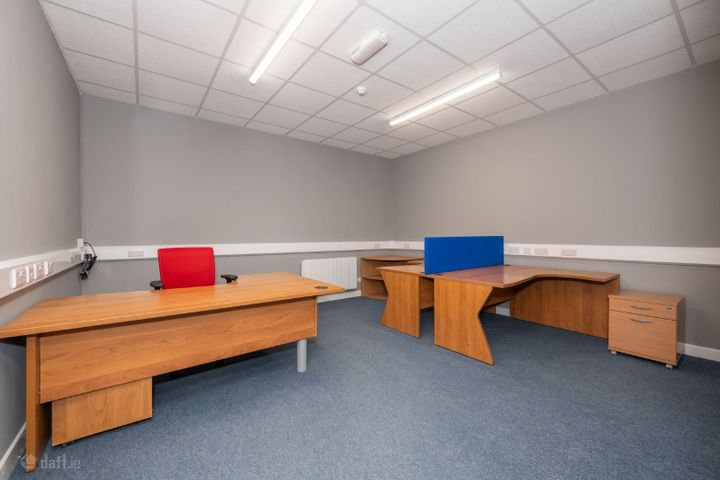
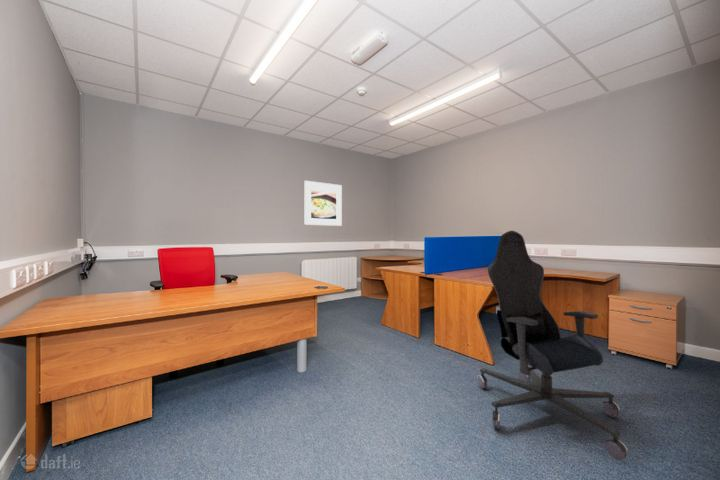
+ office chair (543, 319)
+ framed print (323, 204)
